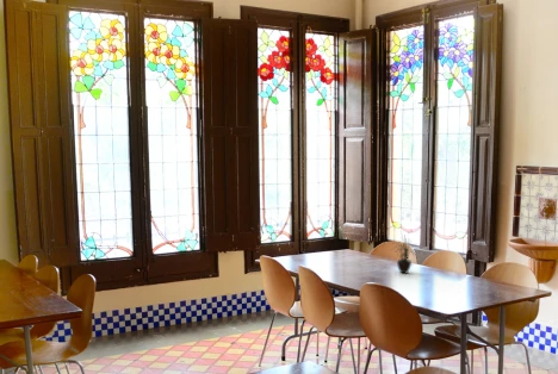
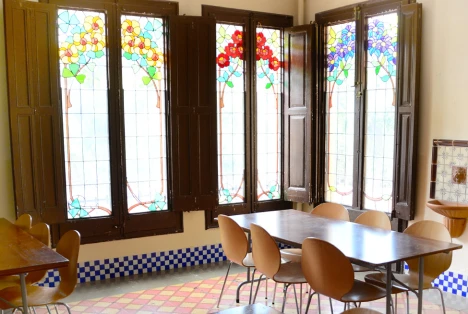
- potted plant (404, 245)
